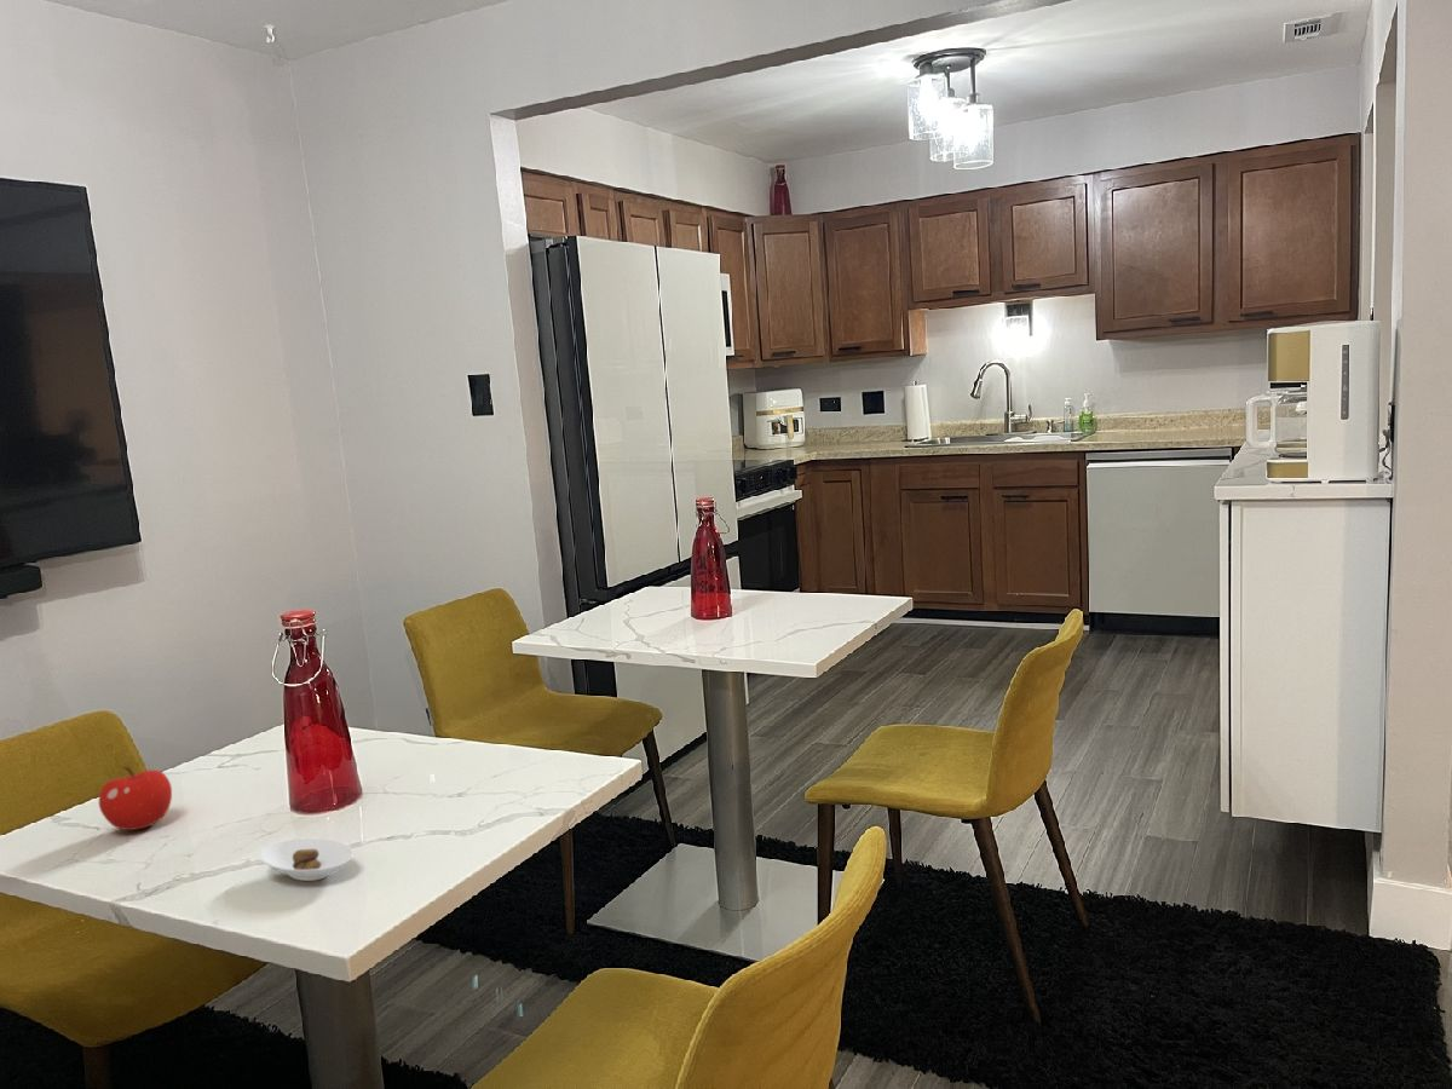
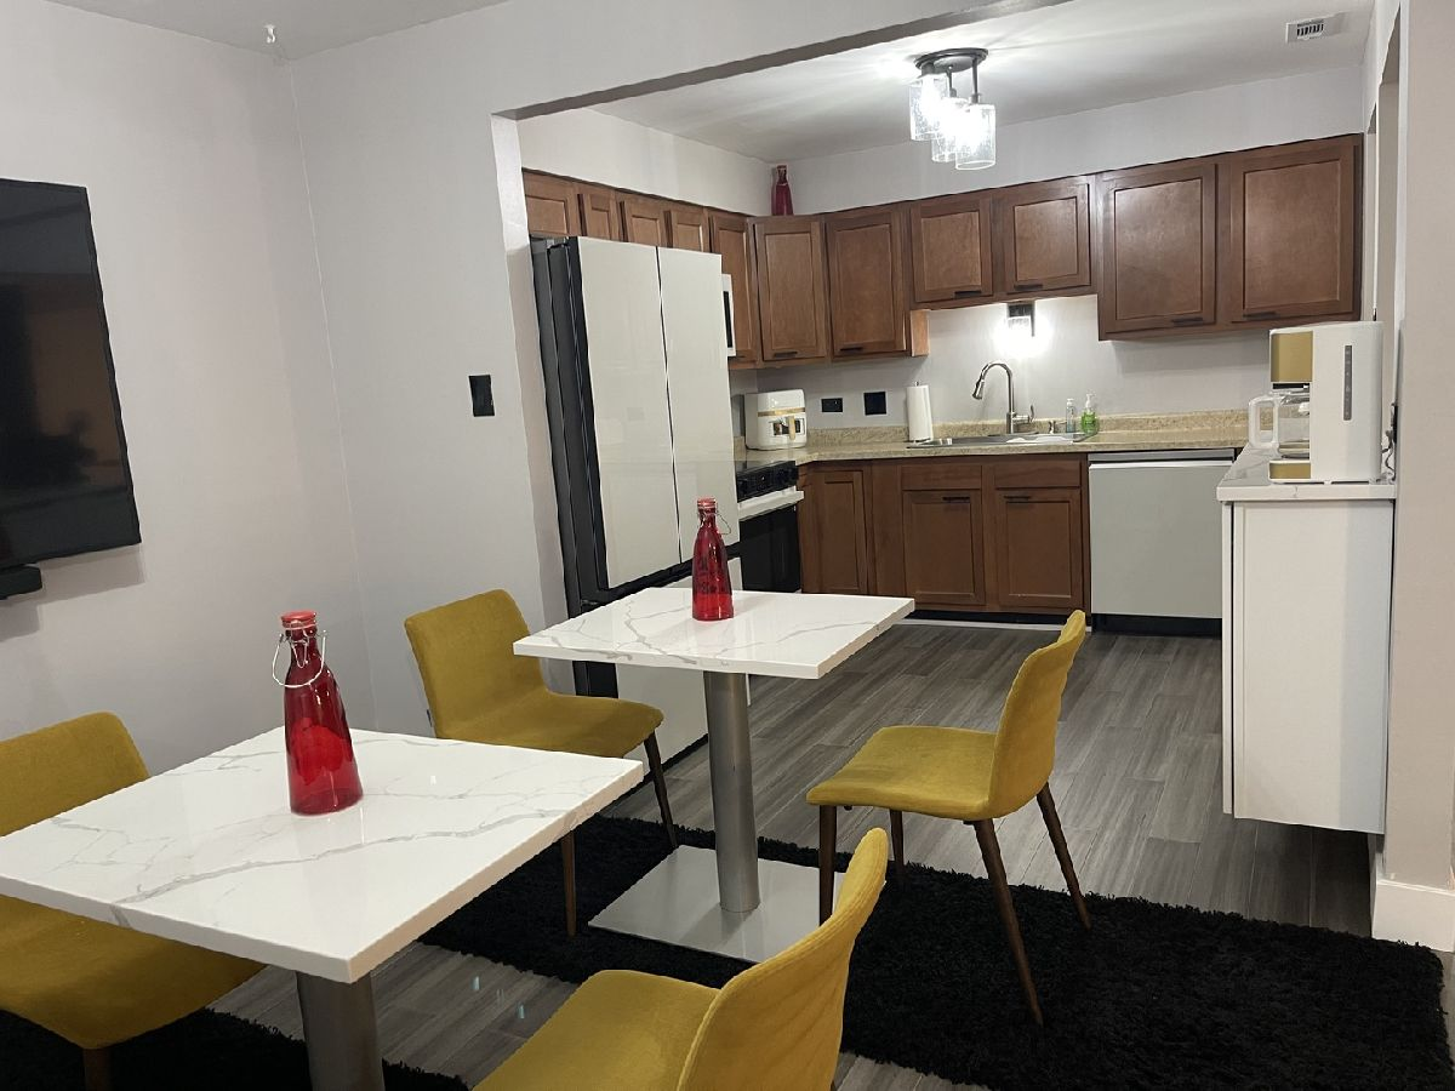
- saucer (306, 860)
- fruit (136, 796)
